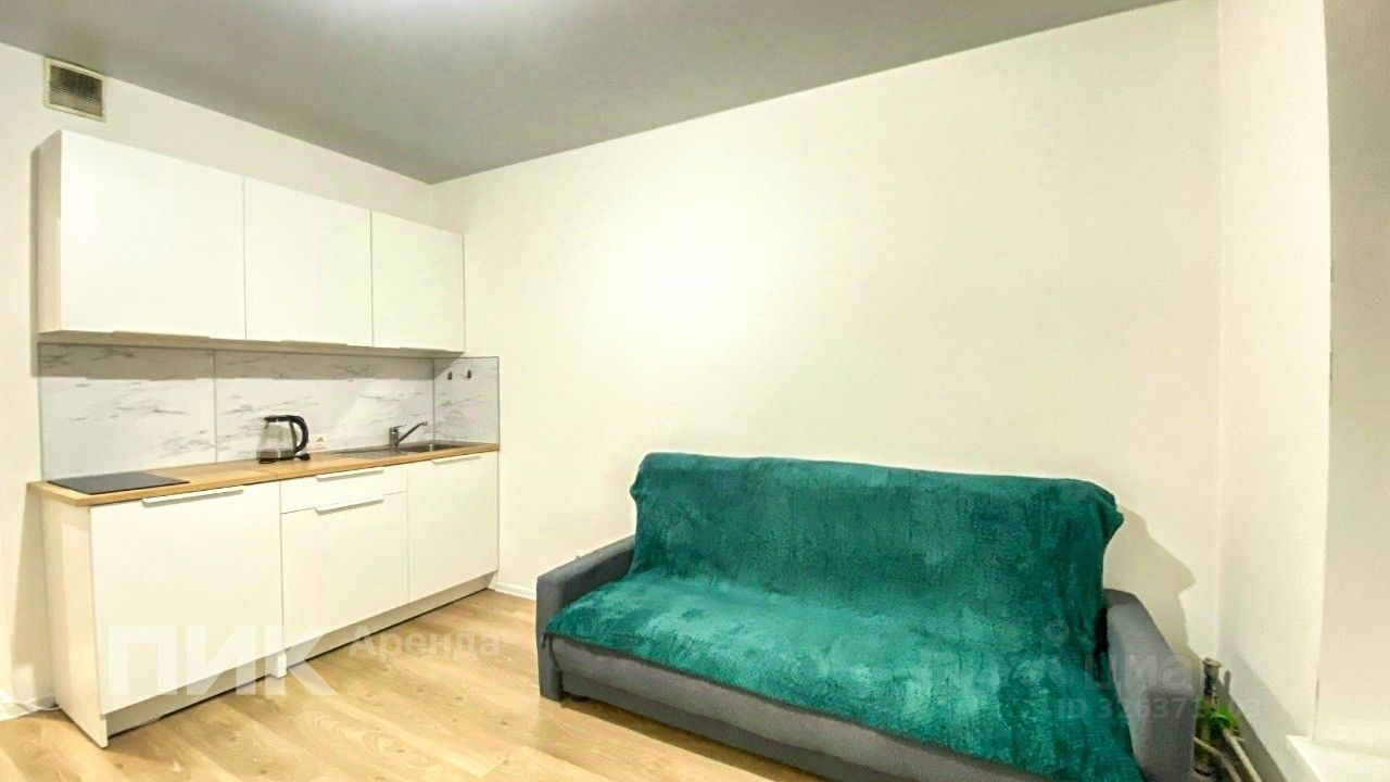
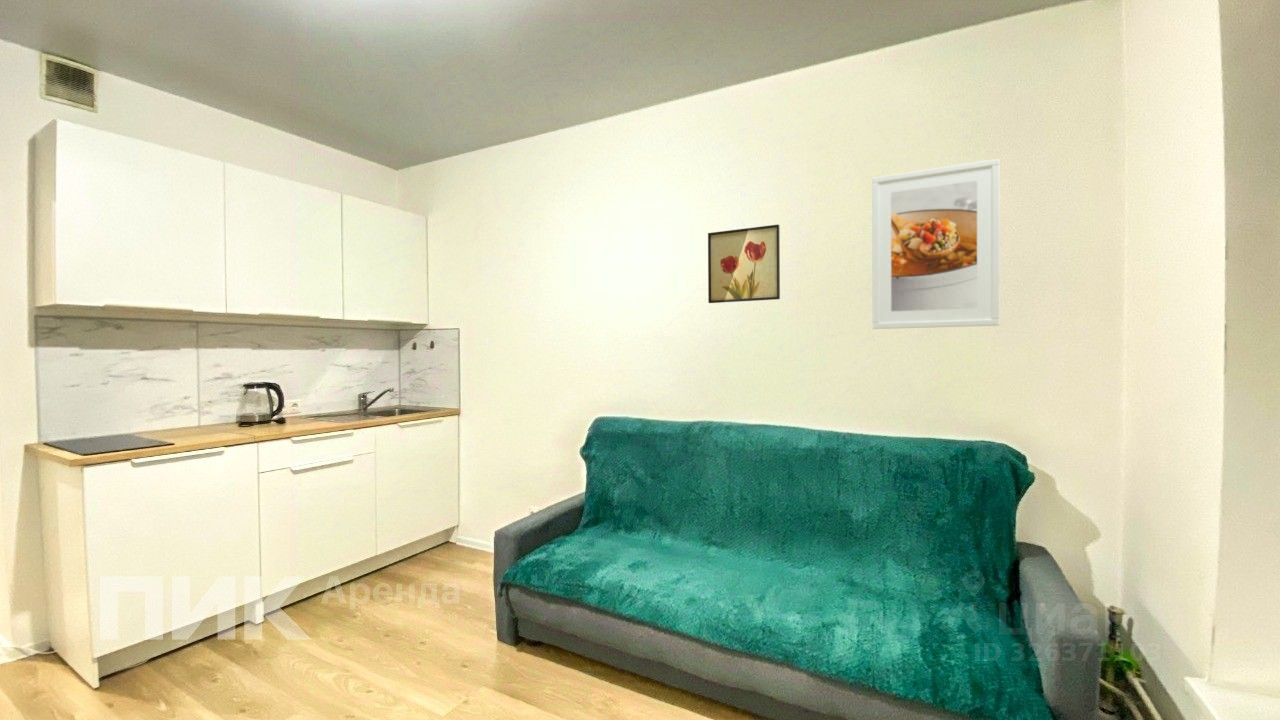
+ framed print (932, 248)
+ wall art (743, 265)
